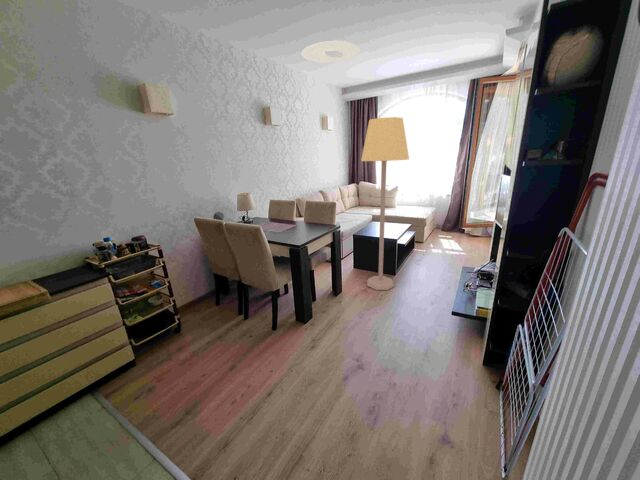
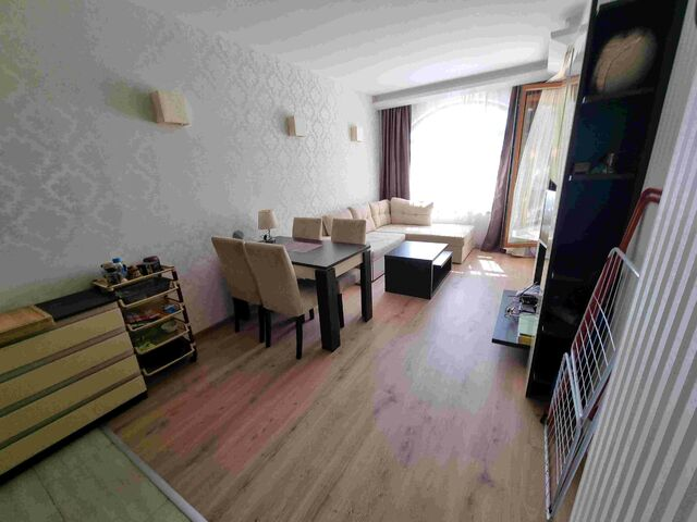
- ceiling light (330, 49)
- lamp (382, 209)
